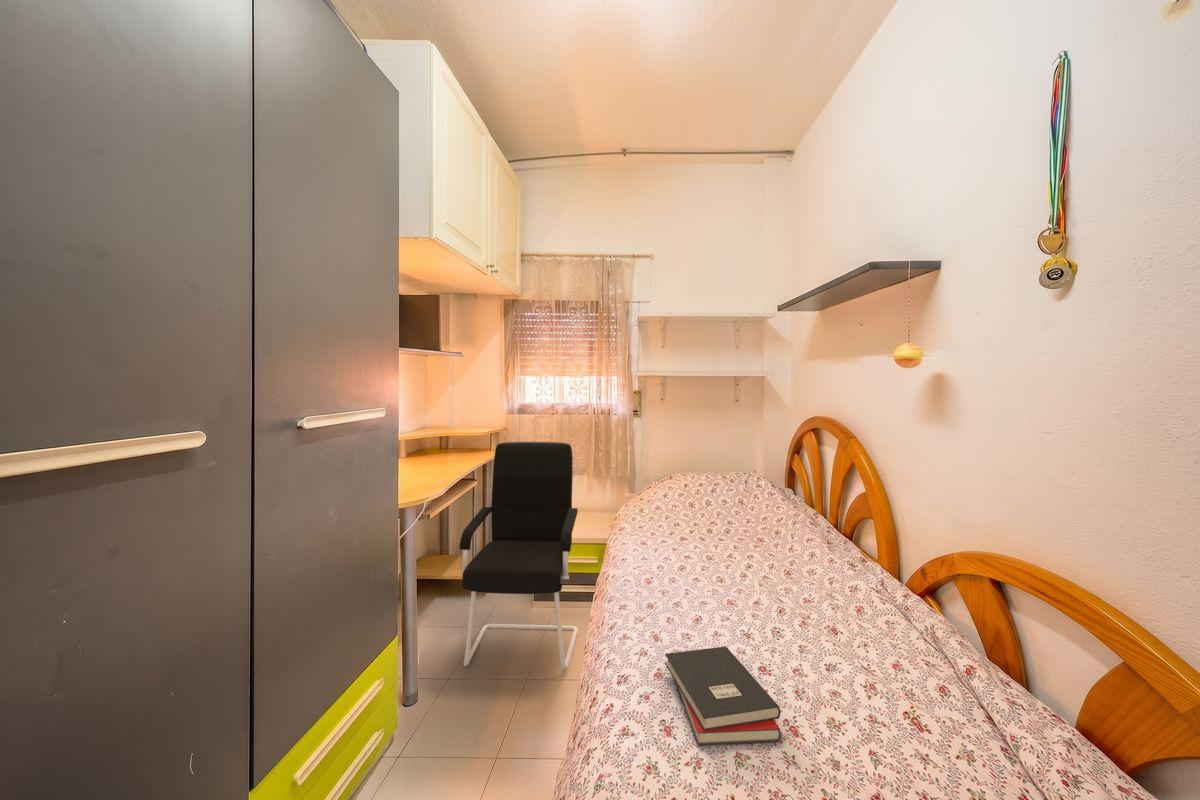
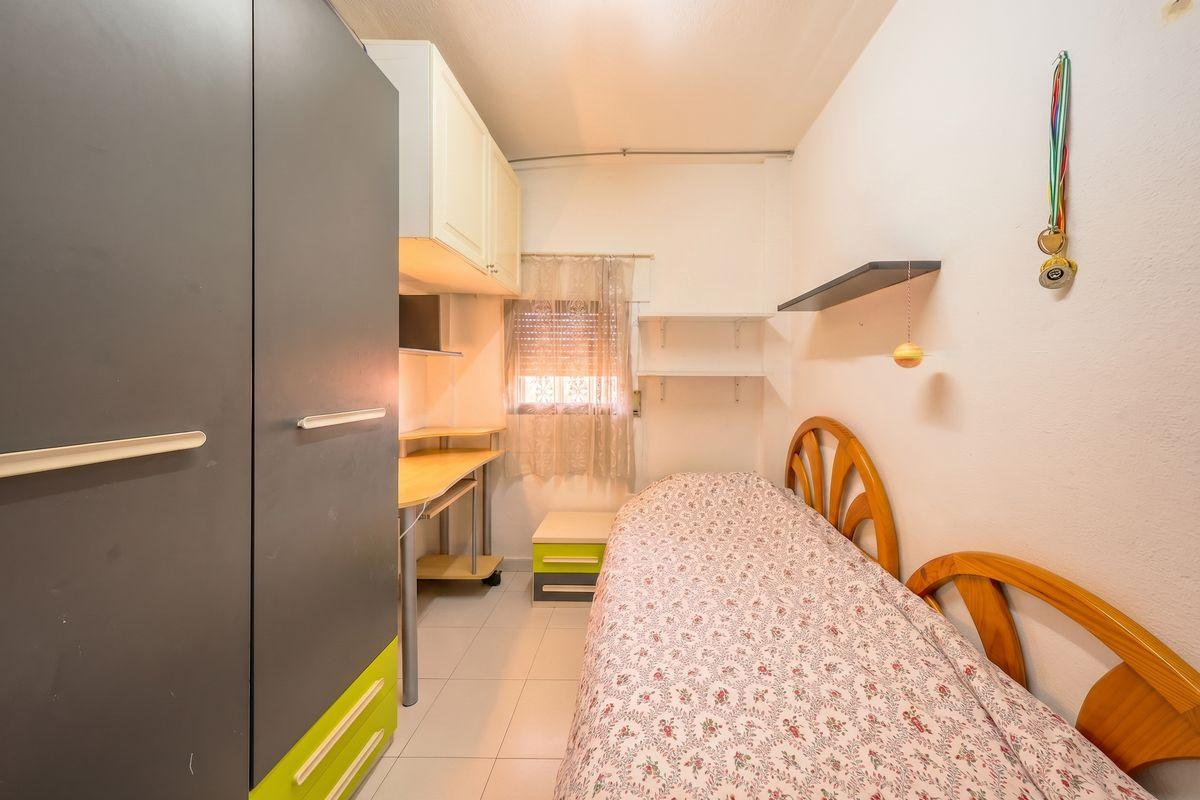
- hardback book (717, 689)
- office chair (524, 545)
